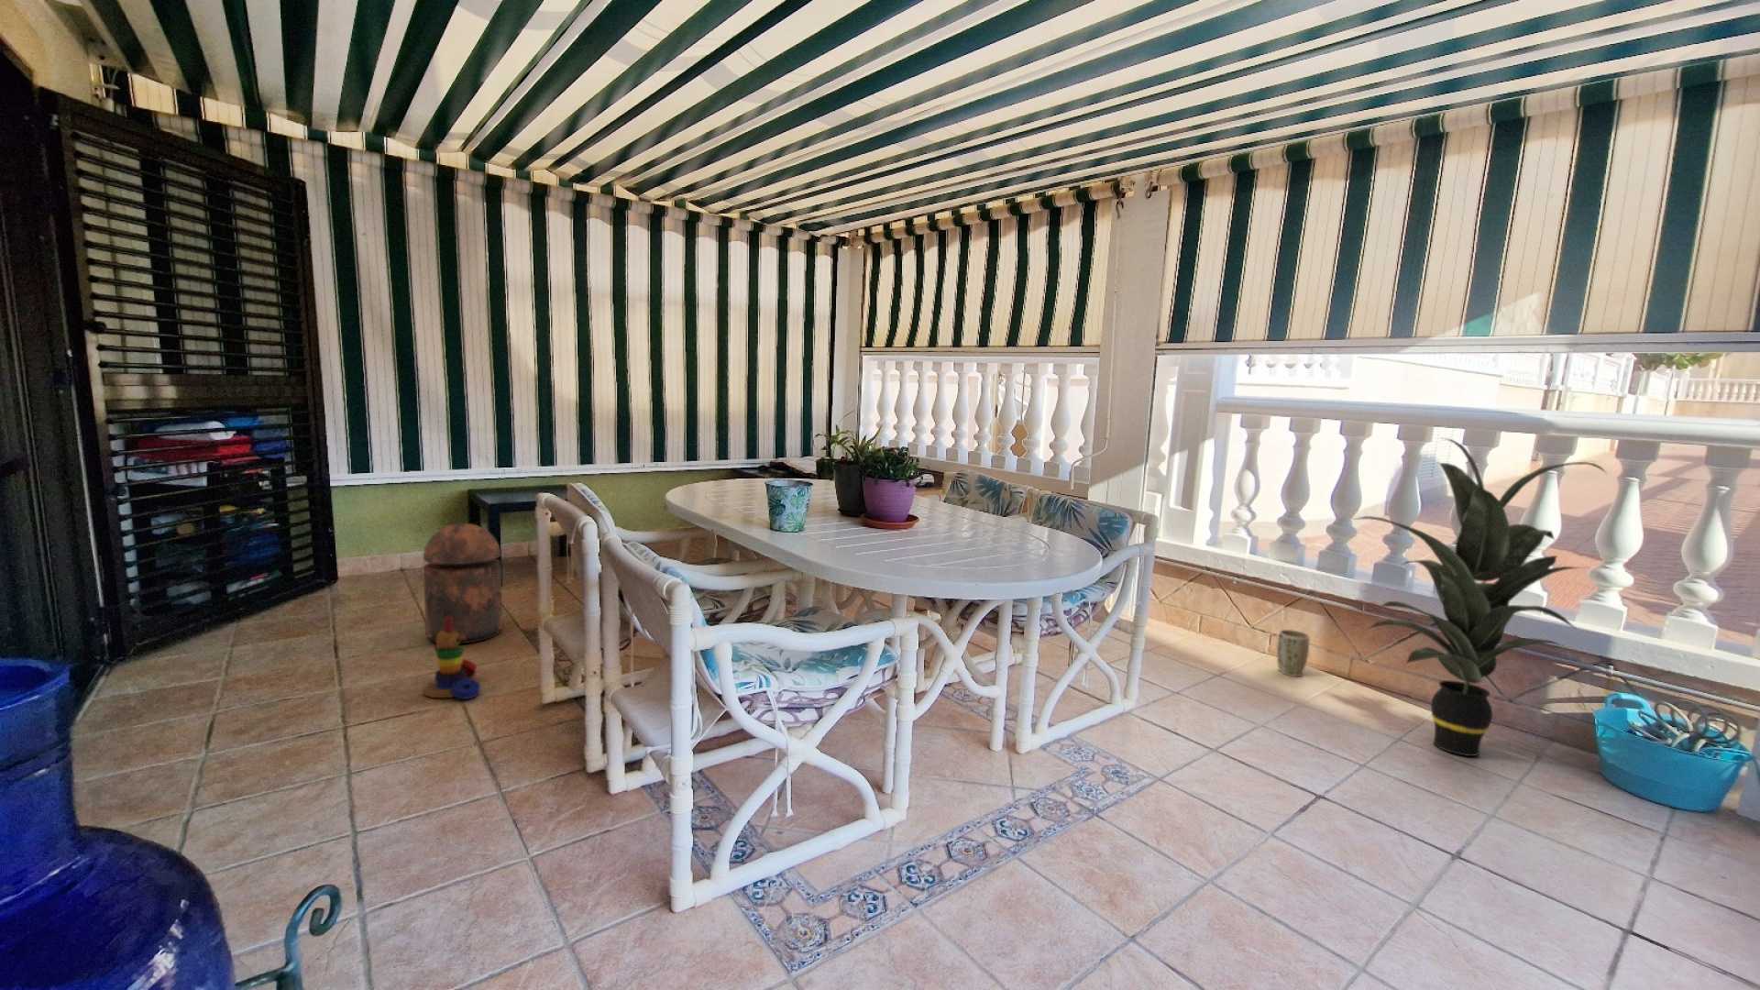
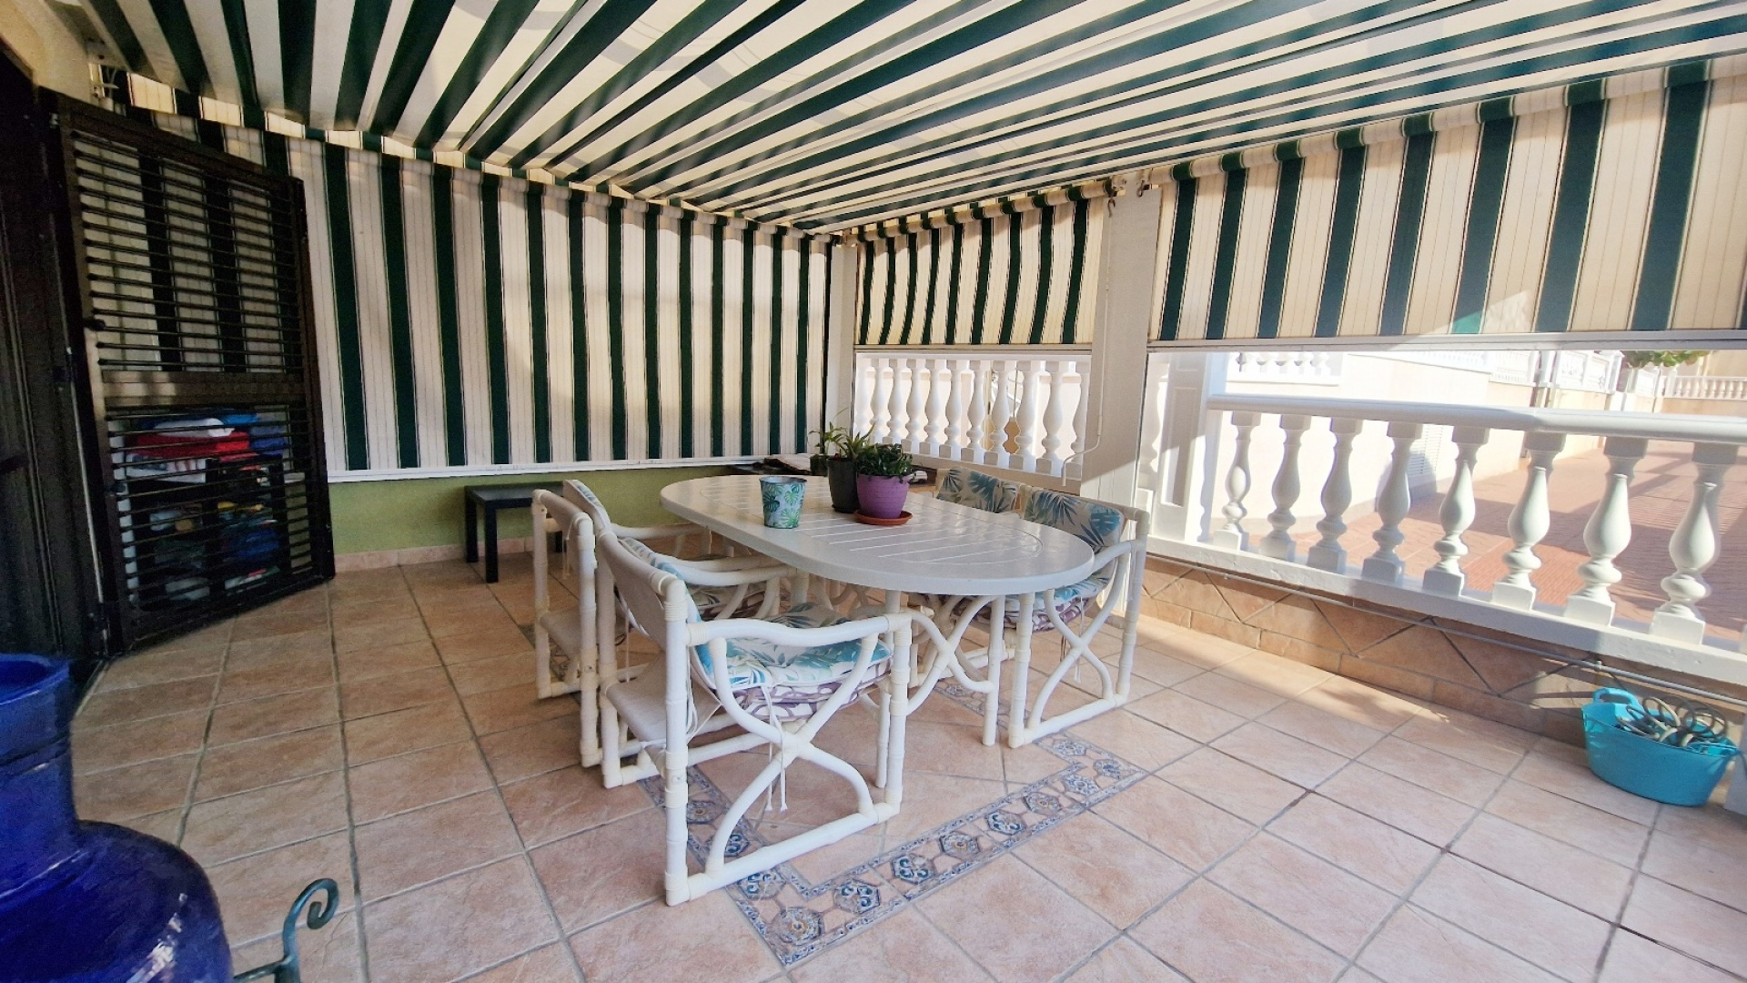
- plant pot (1291, 653)
- stacking toy (457, 653)
- indoor plant (1464, 594)
- trash can (463, 579)
